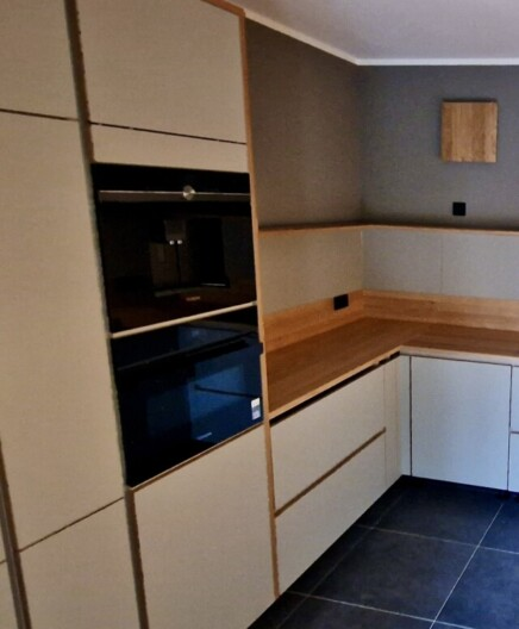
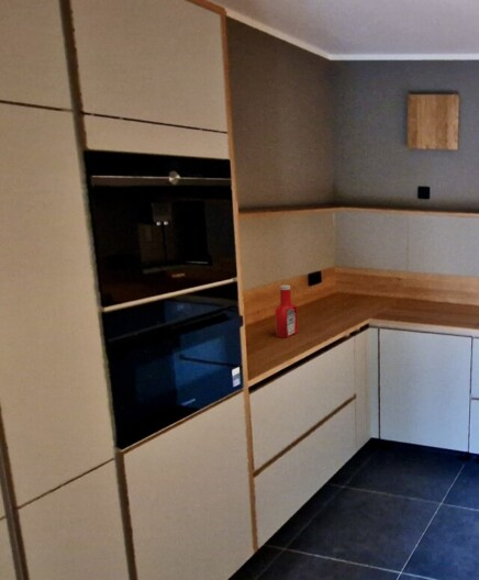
+ soap bottle (286, 310)
